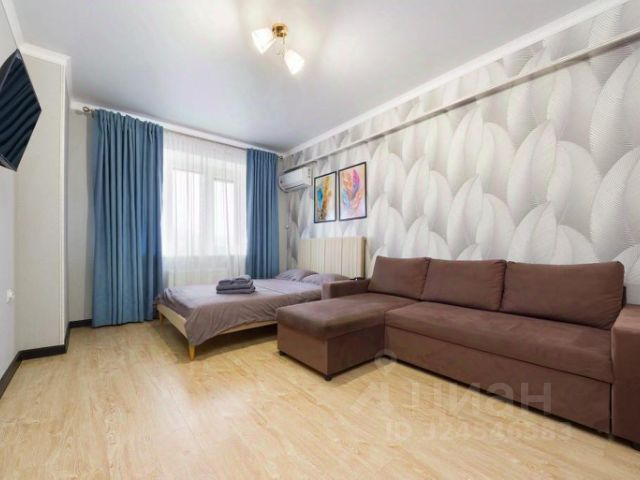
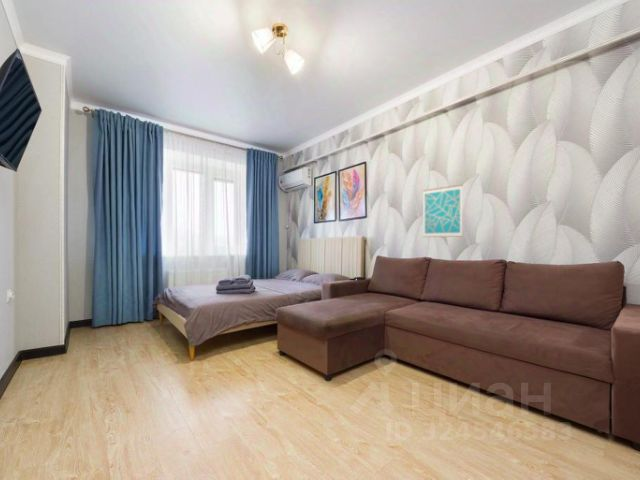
+ wall art (441, 212)
